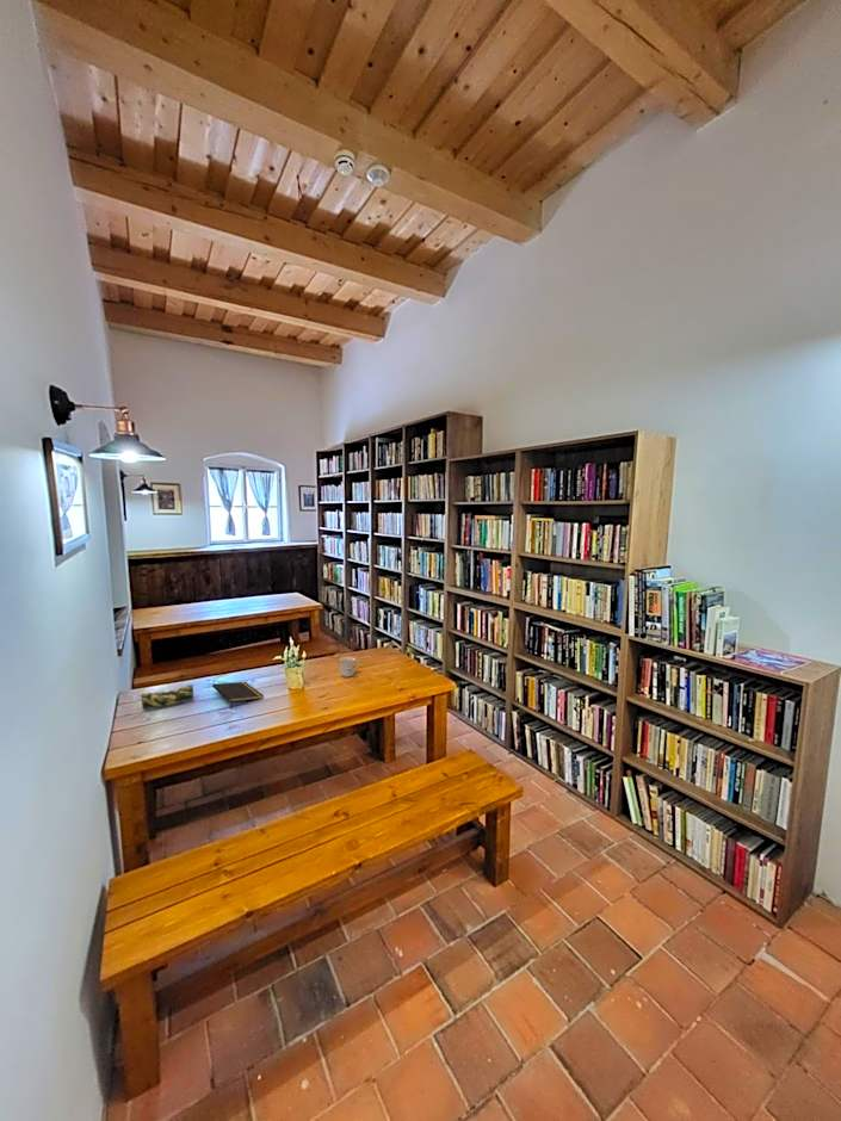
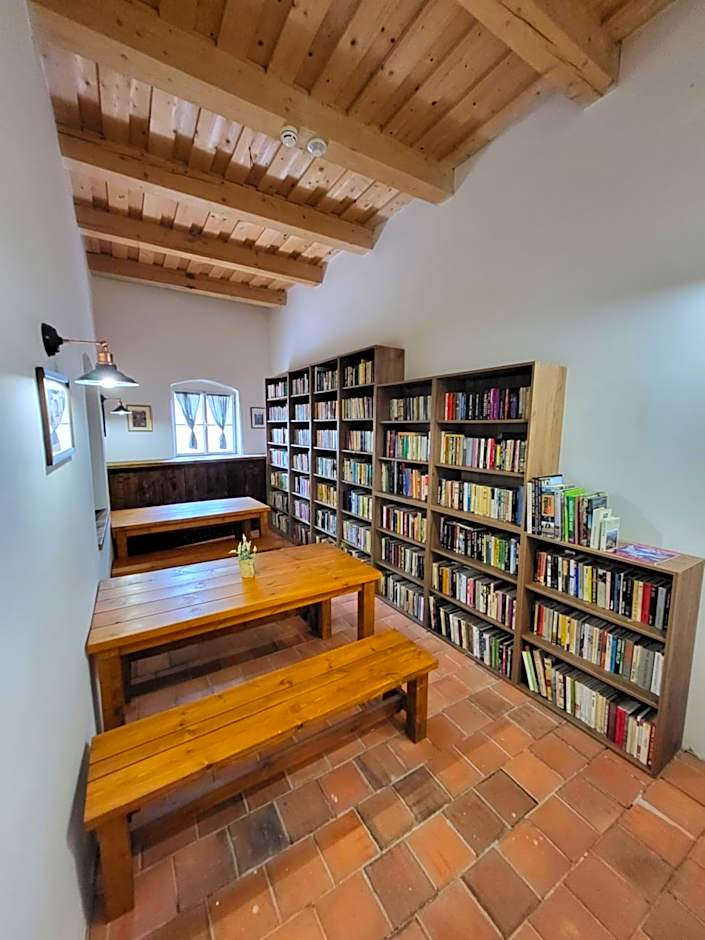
- notepad (237, 690)
- mug (350, 667)
- pencil case (166, 696)
